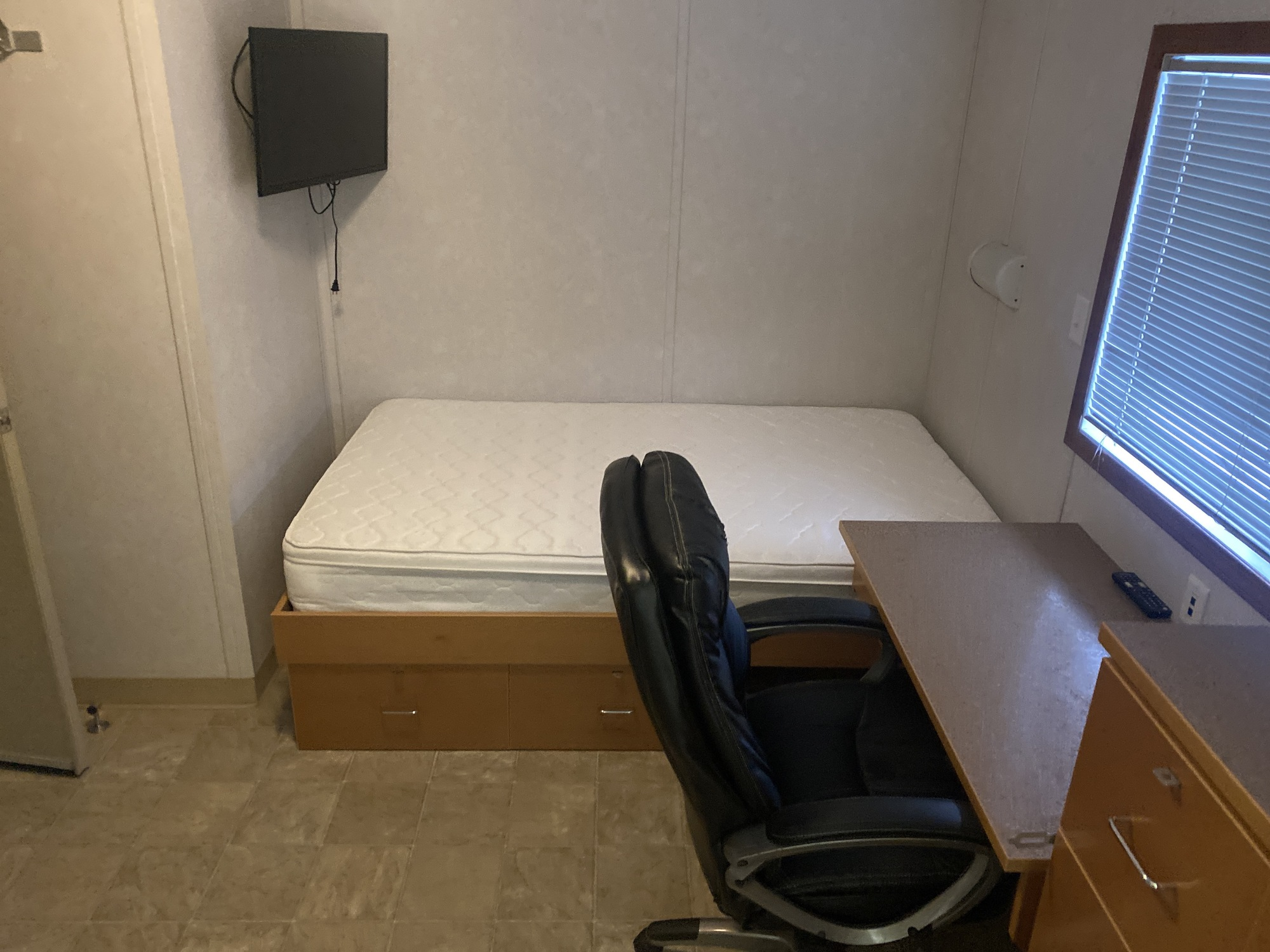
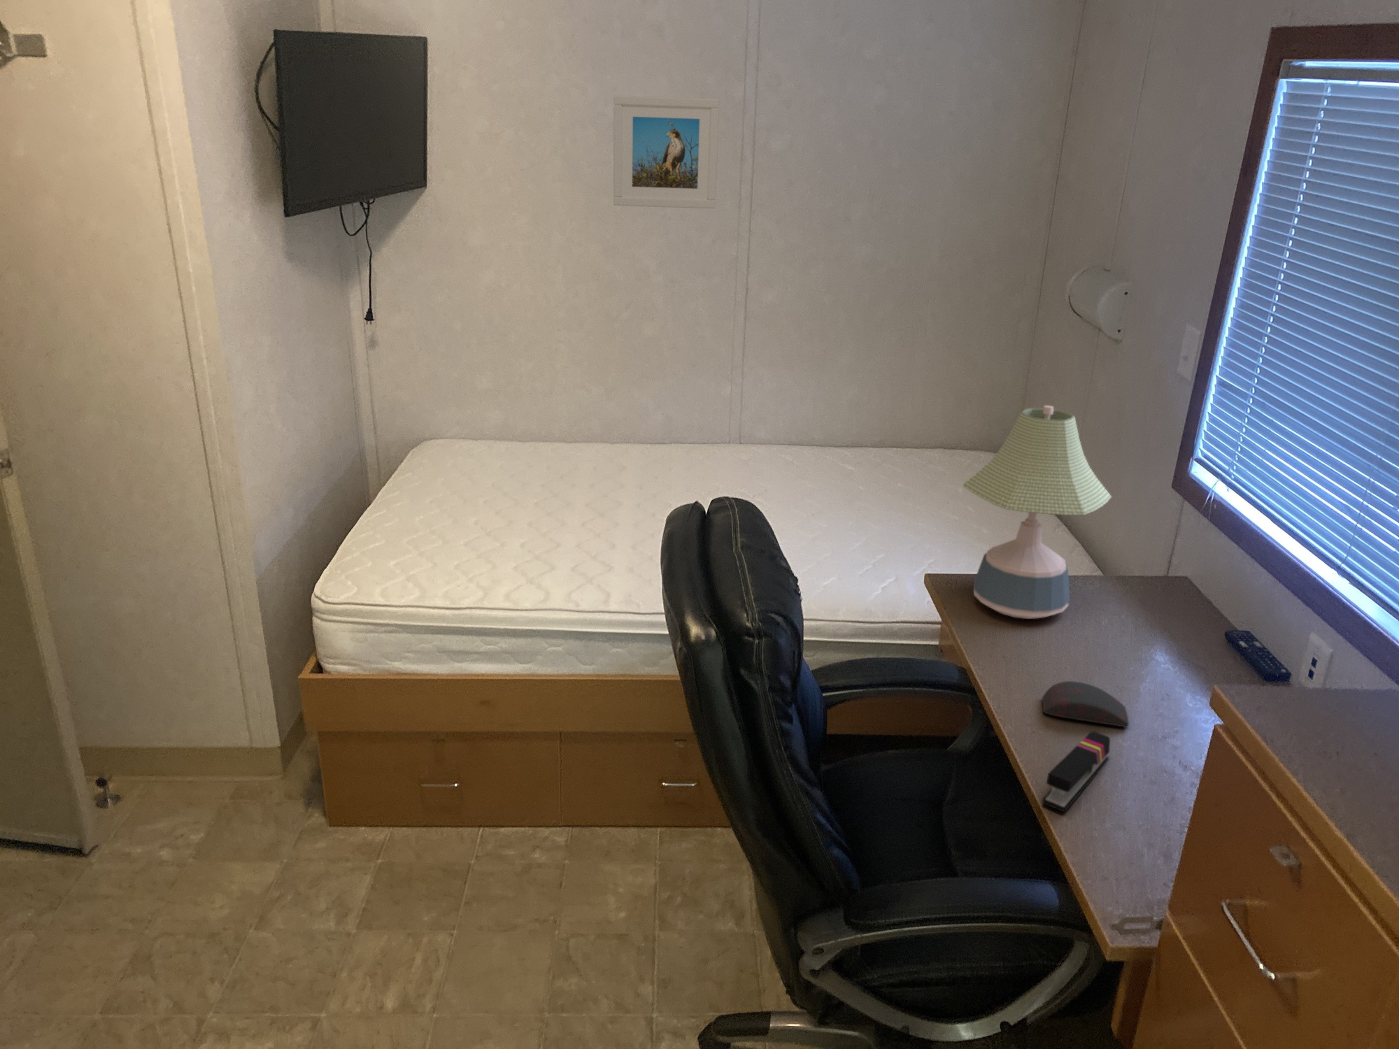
+ computer mouse (1086, 702)
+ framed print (665, 152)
+ desk lamp (1033, 509)
+ stapler (1078, 767)
